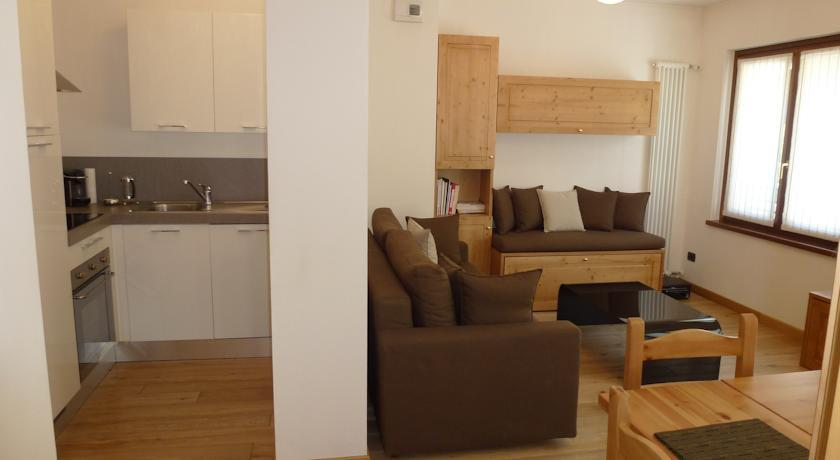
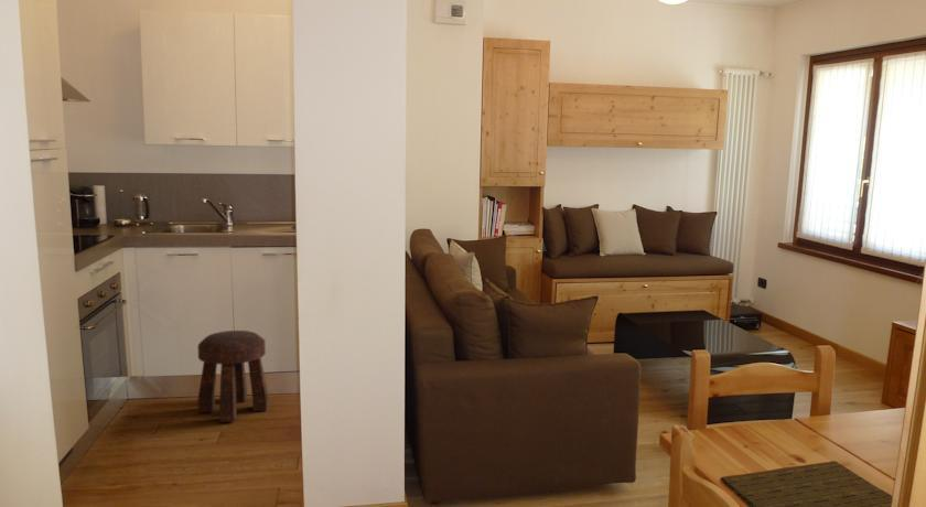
+ stool (233, 373)
